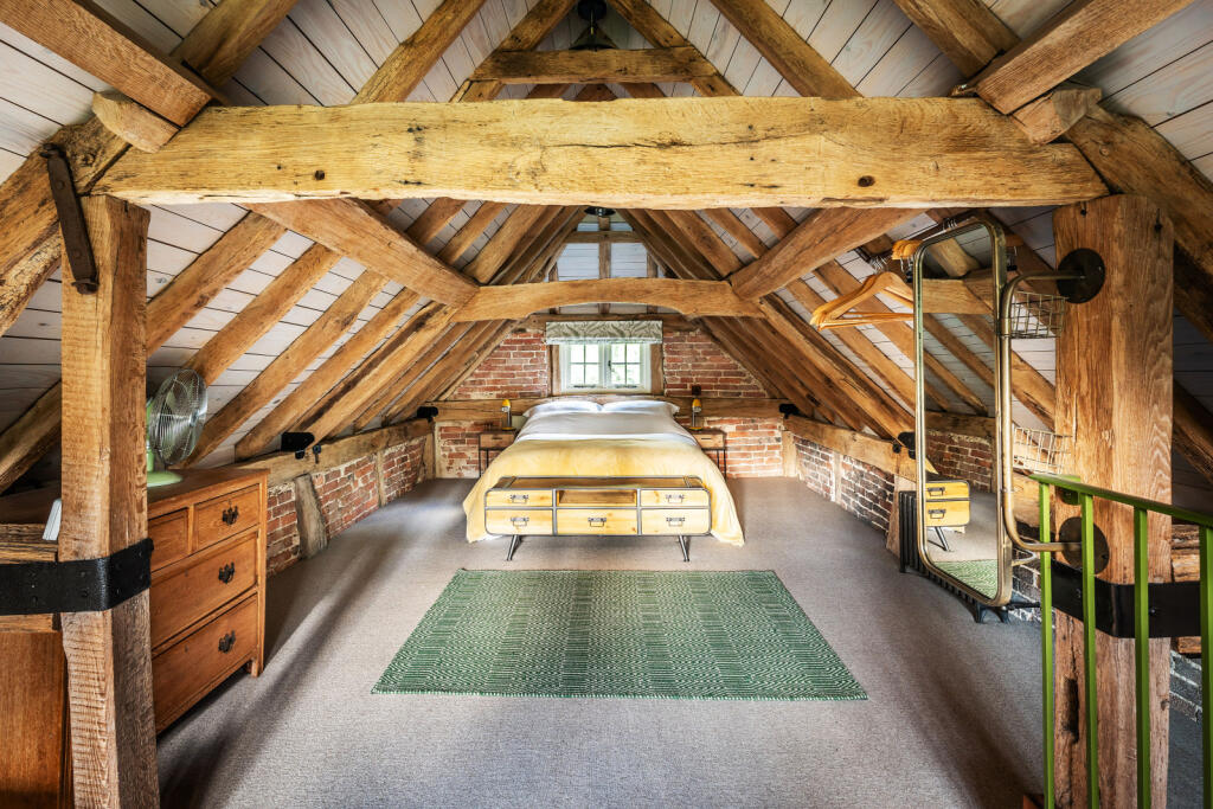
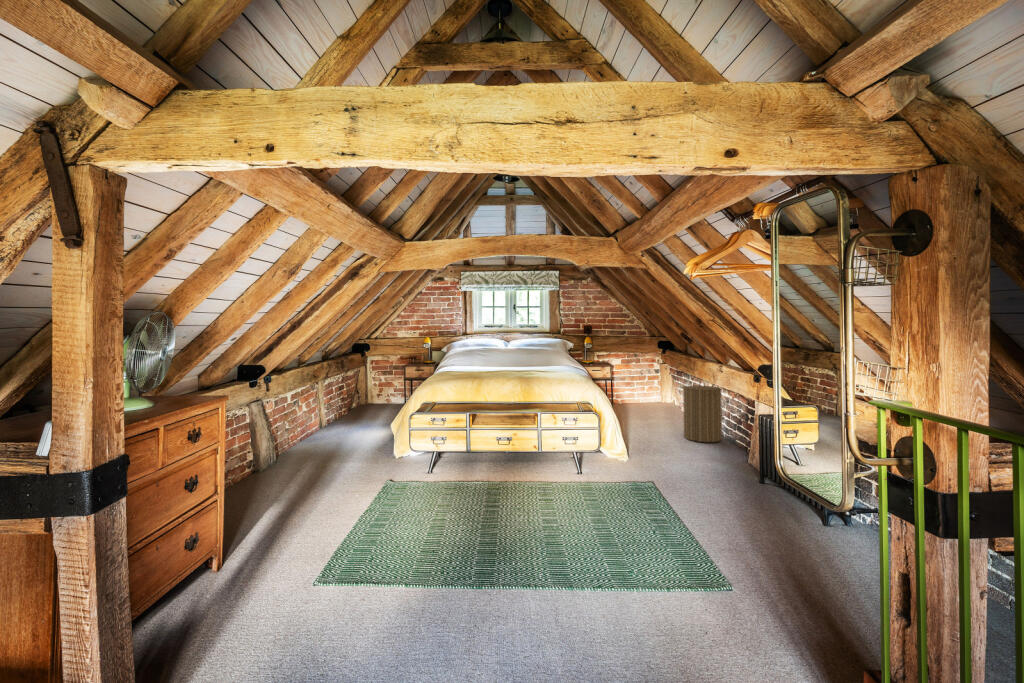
+ laundry hamper (702, 408)
